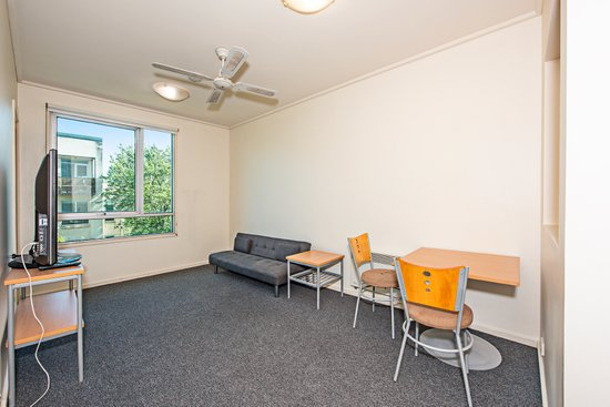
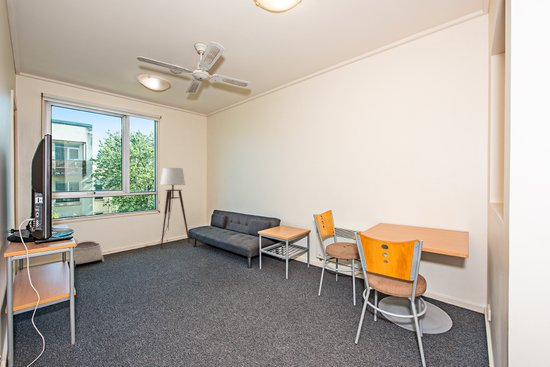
+ basket (85, 251)
+ floor lamp (167, 206)
